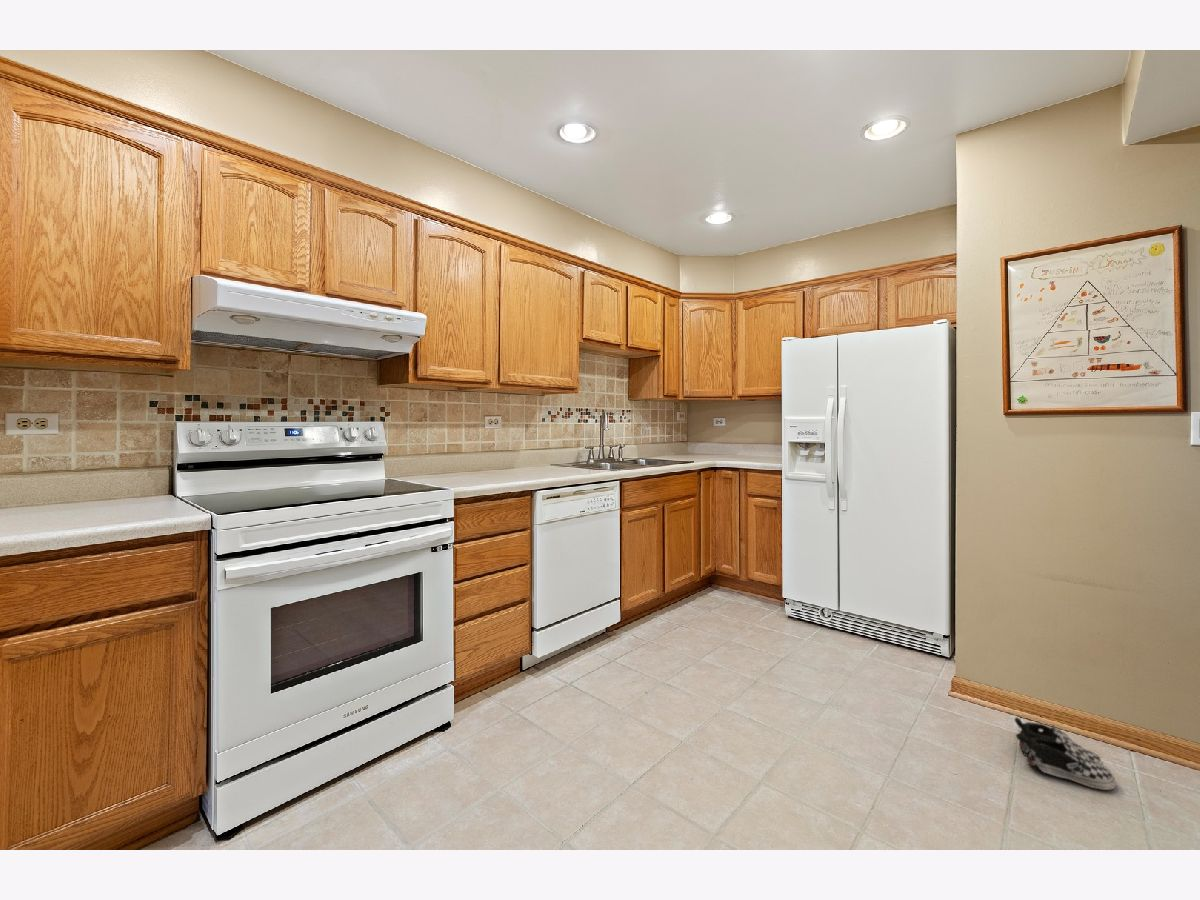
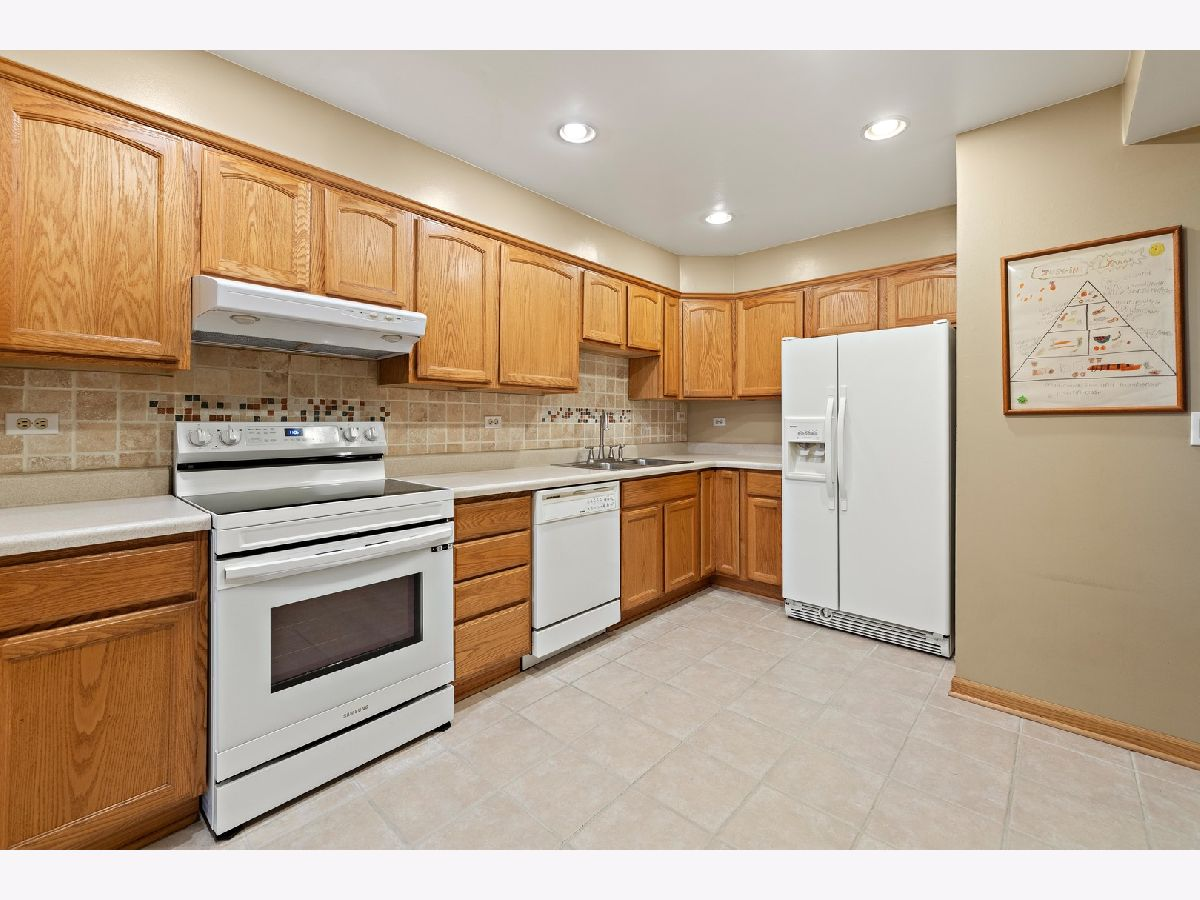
- shoe (1060, 749)
